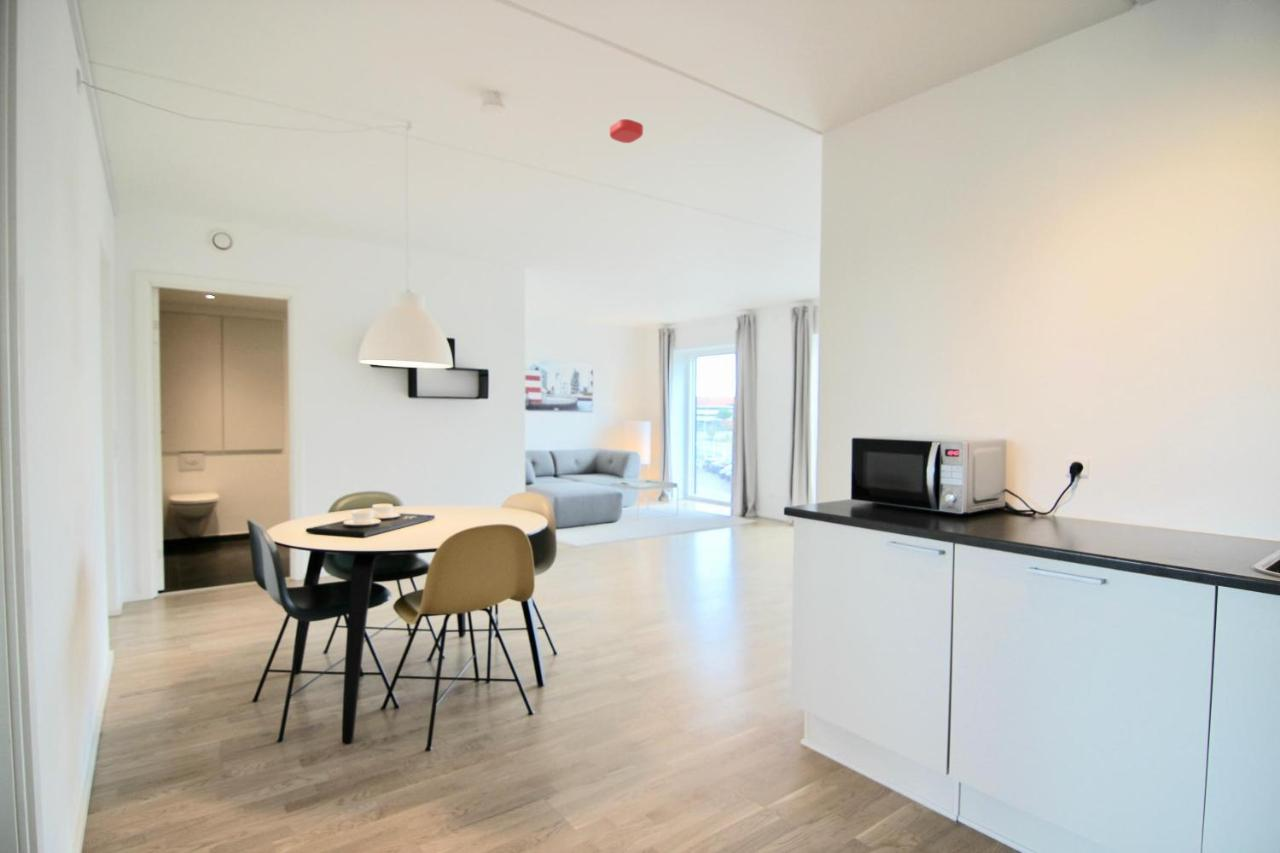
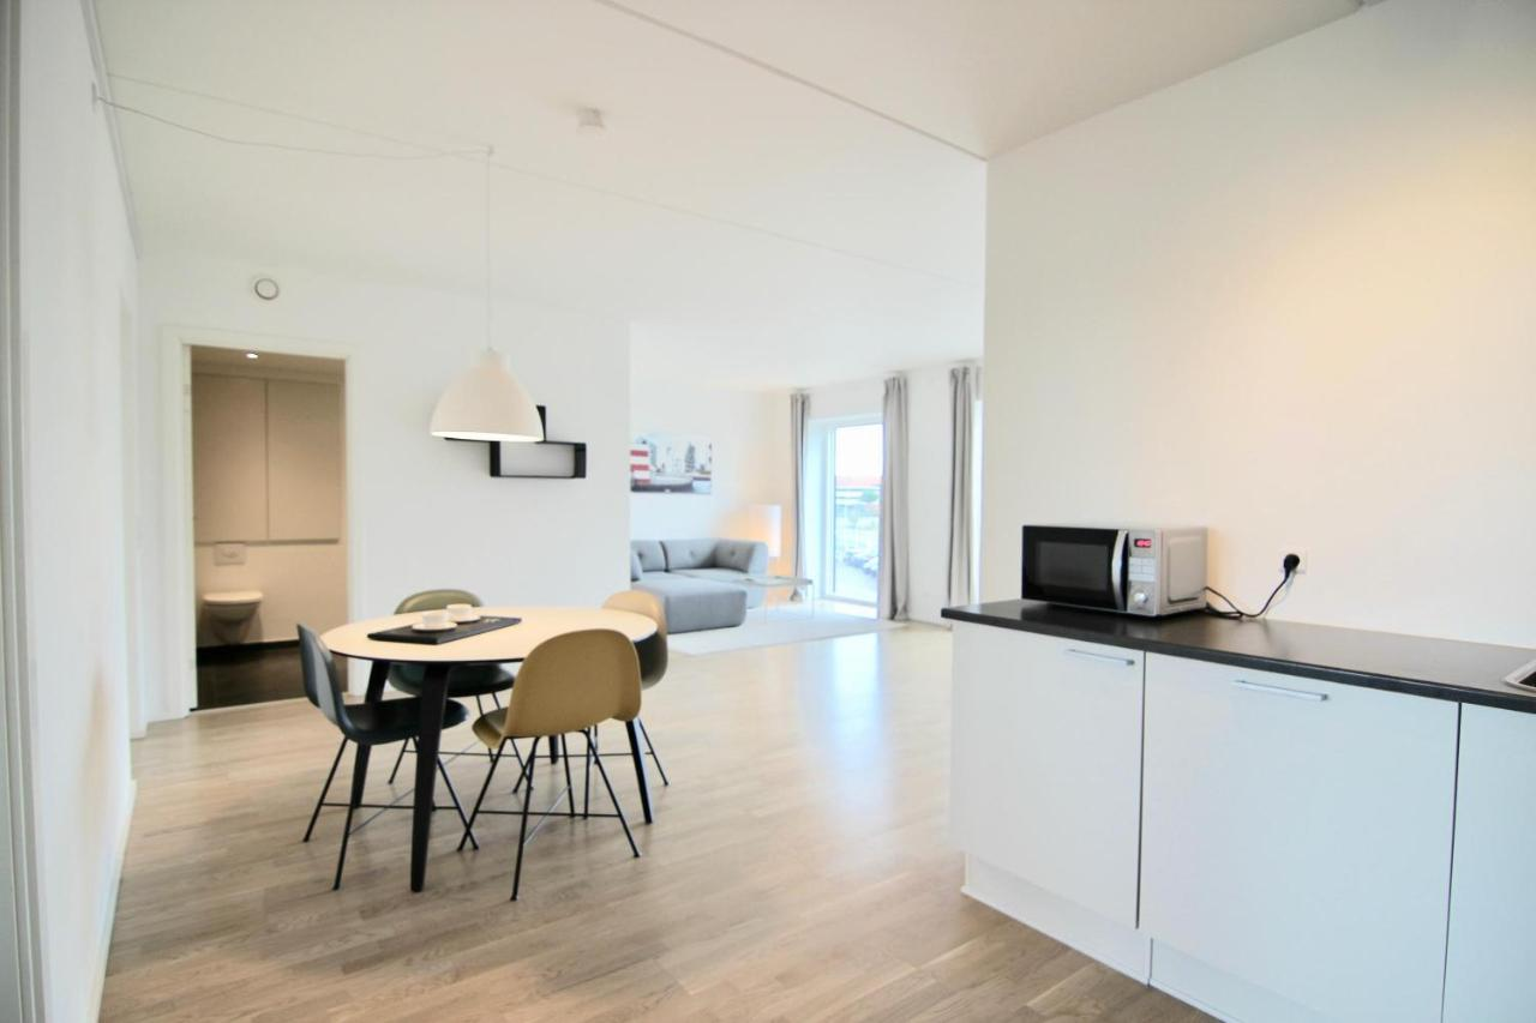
- smoke detector (626, 131)
